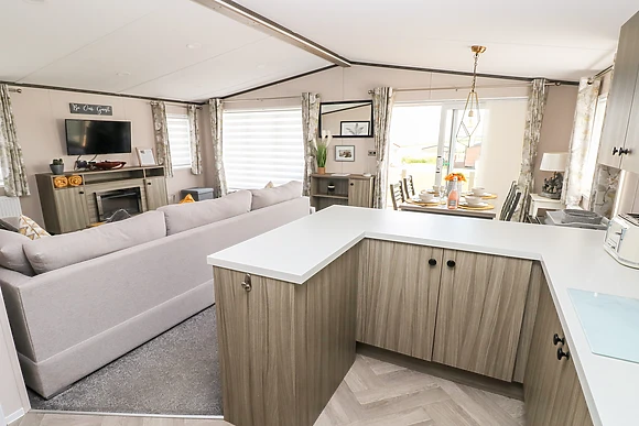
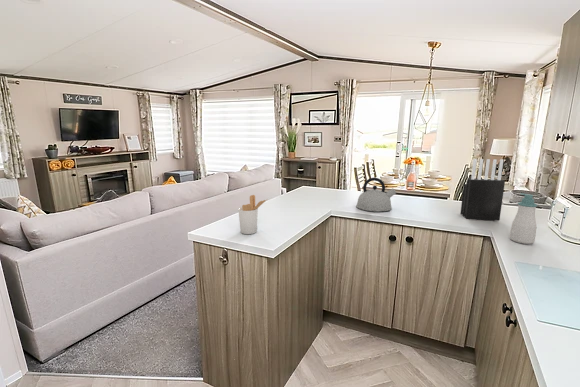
+ utensil holder (253, 214)
+ soap bottle (525, 218)
+ kettle (376, 192)
+ knife block (482, 188)
